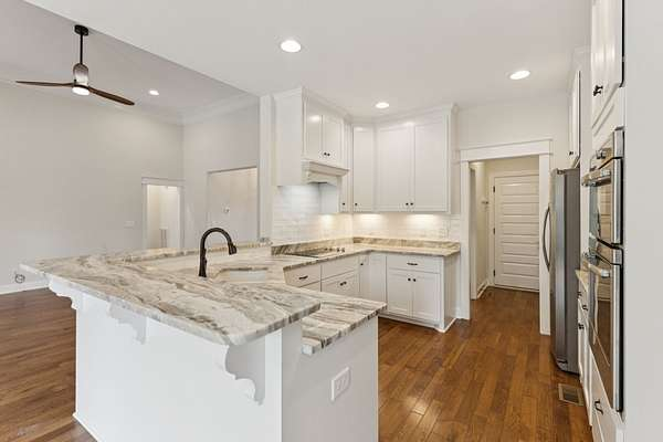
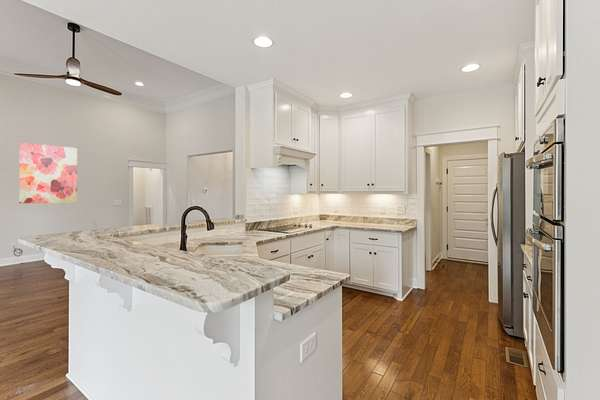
+ wall art (49, 174)
